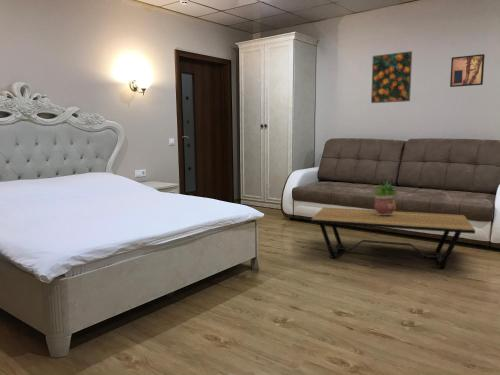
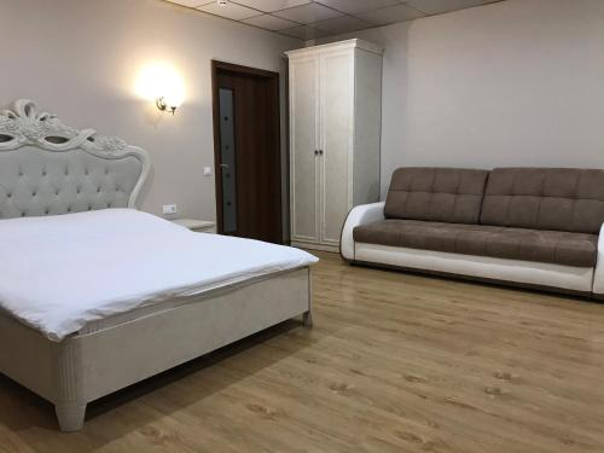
- potted plant (383, 198)
- wall art (466, 71)
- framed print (390, 78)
- coffee table (388, 242)
